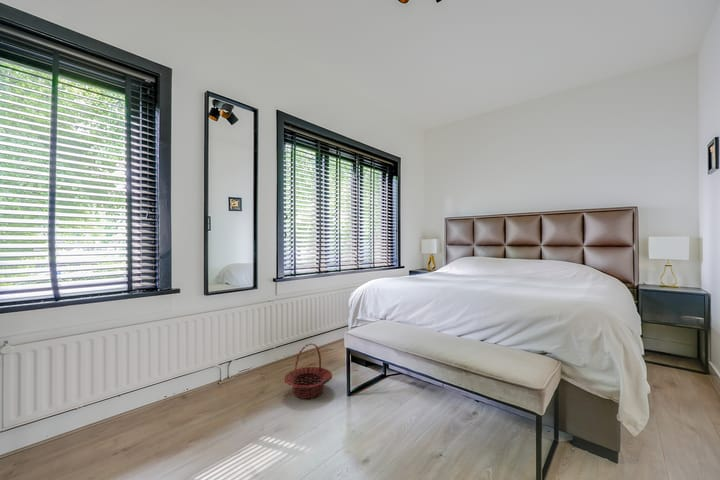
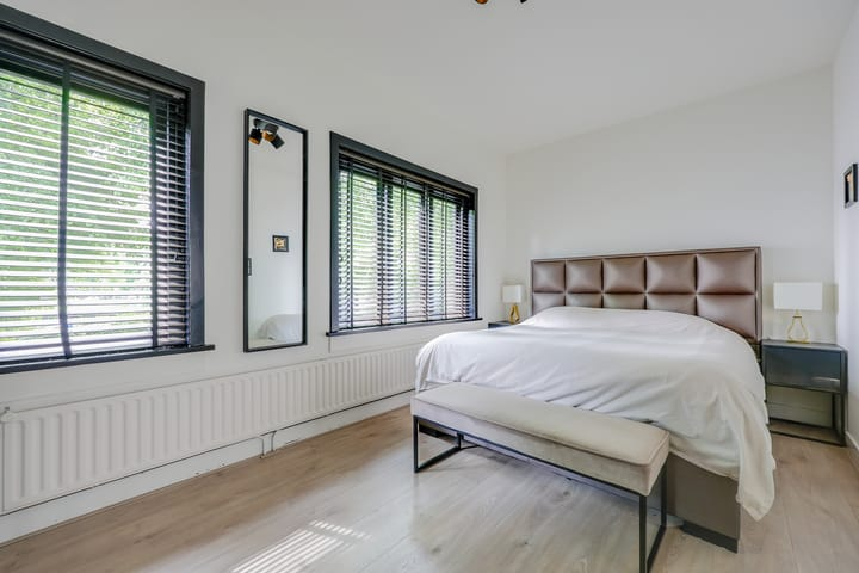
- basket (308, 368)
